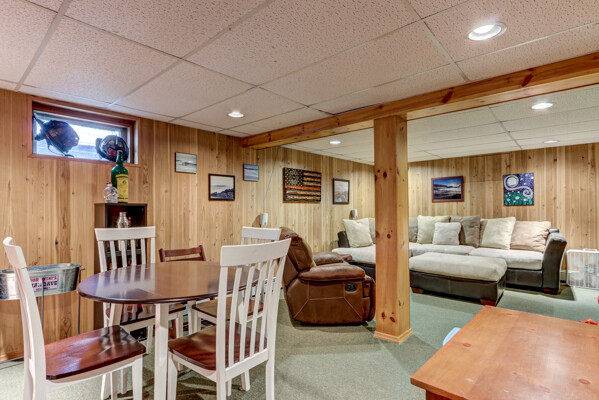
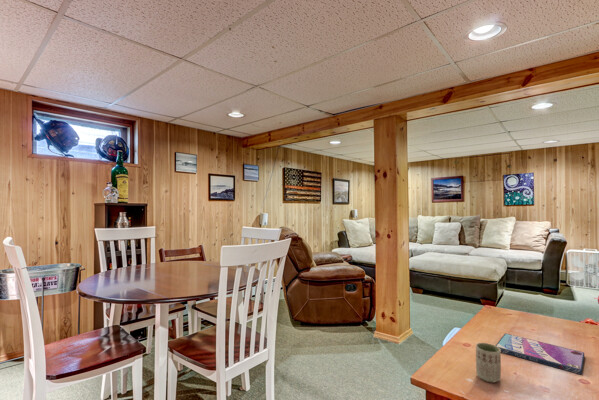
+ video game case (538, 351)
+ cup (488, 362)
